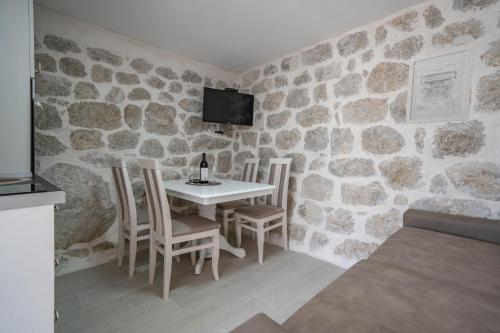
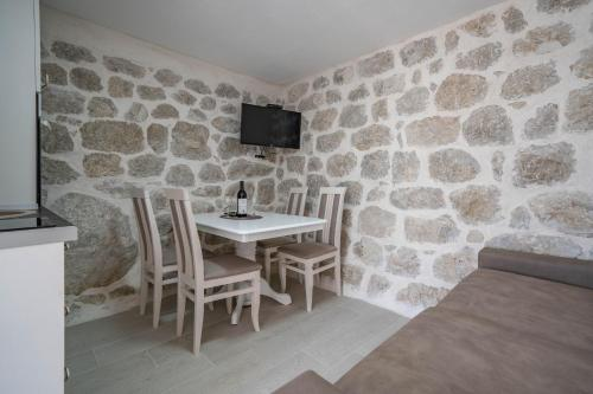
- wall art (437, 87)
